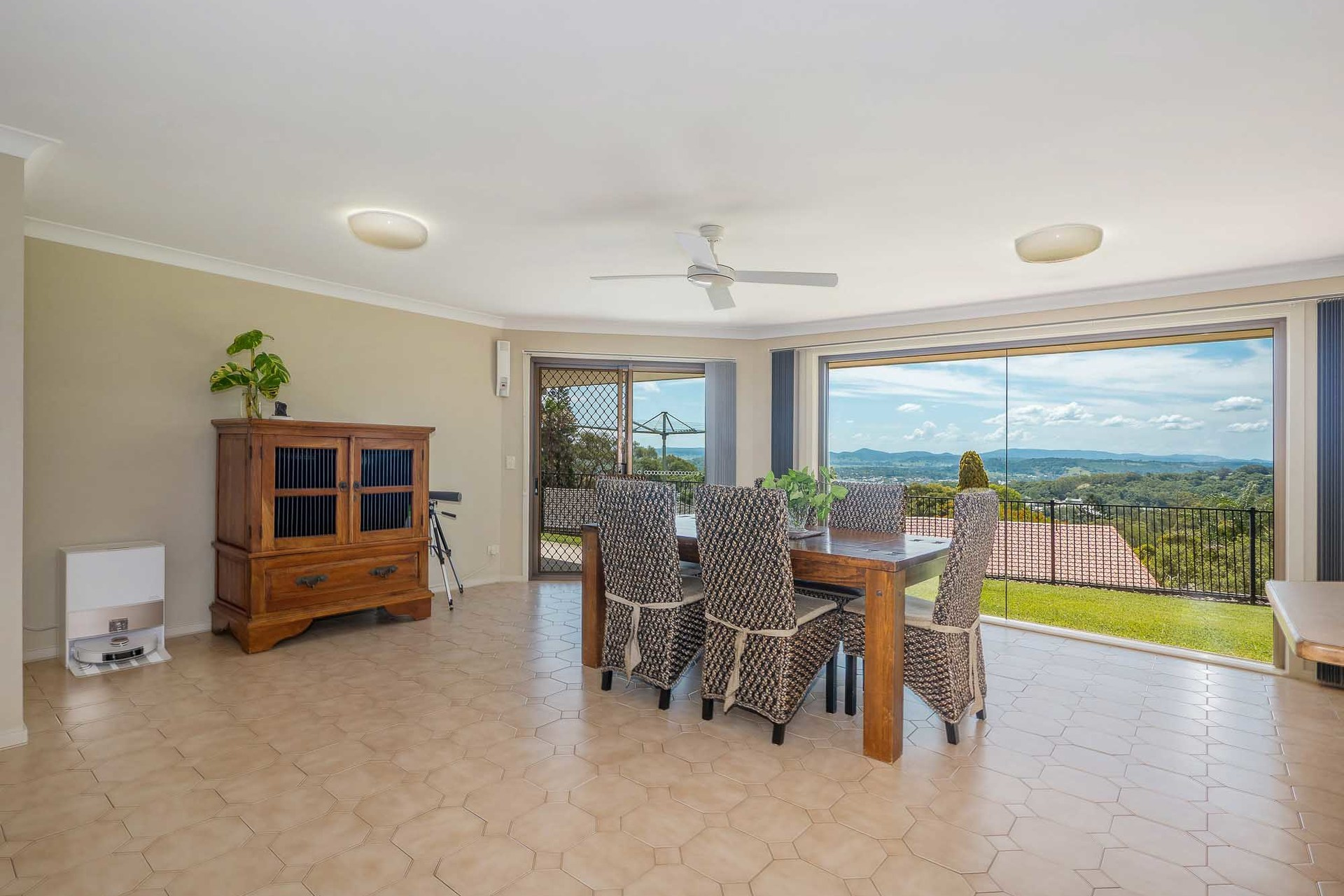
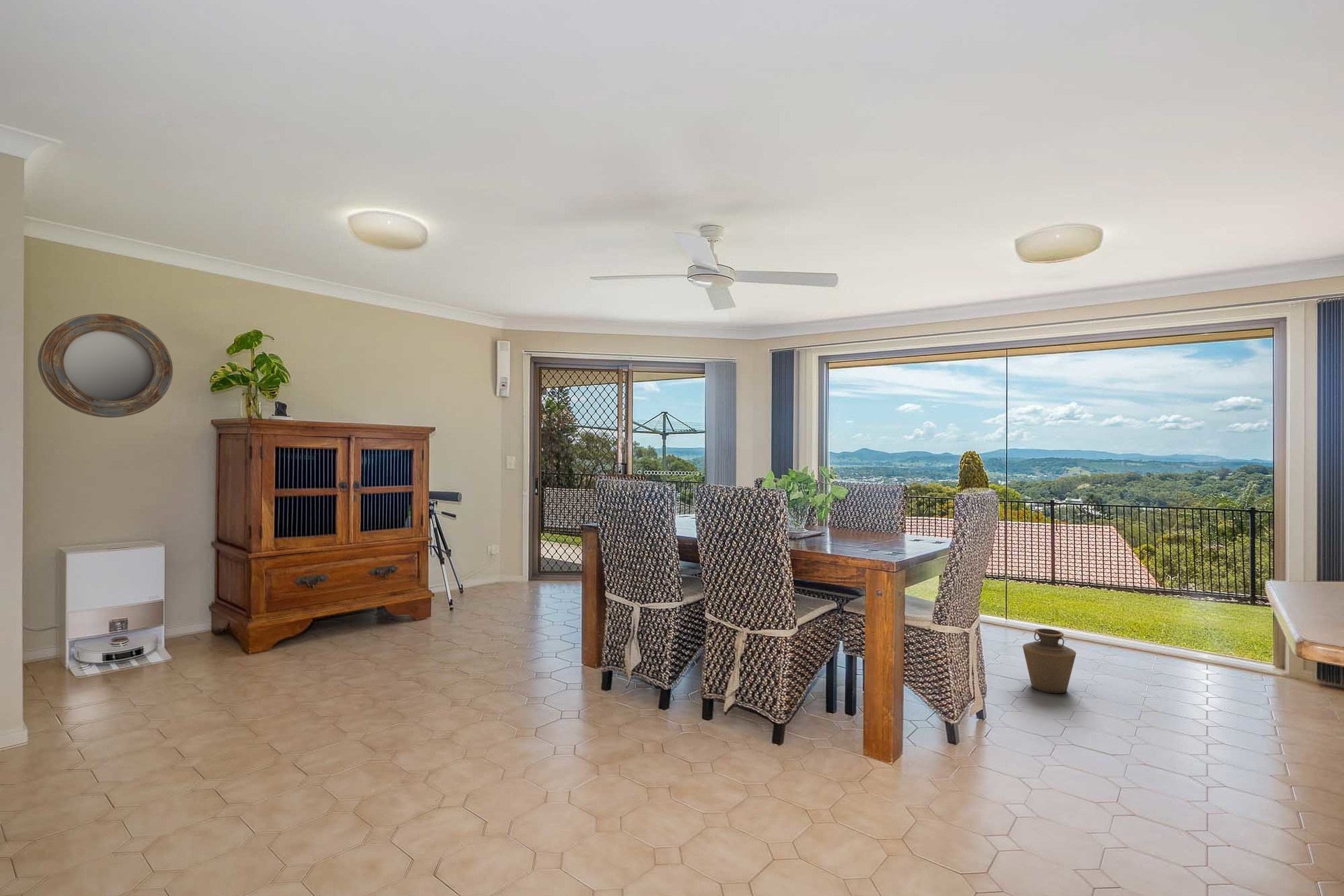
+ home mirror (109, 365)
+ vase (1049, 659)
